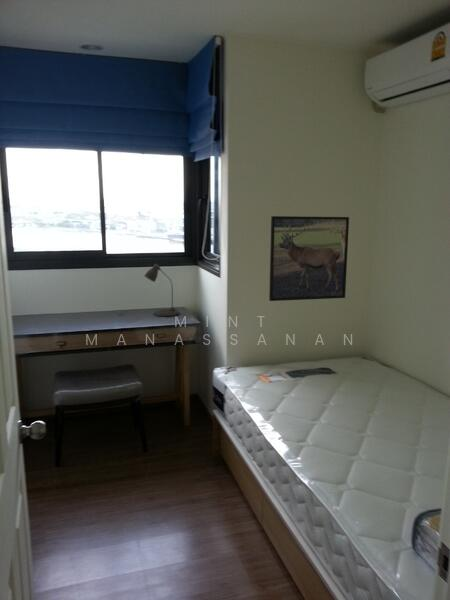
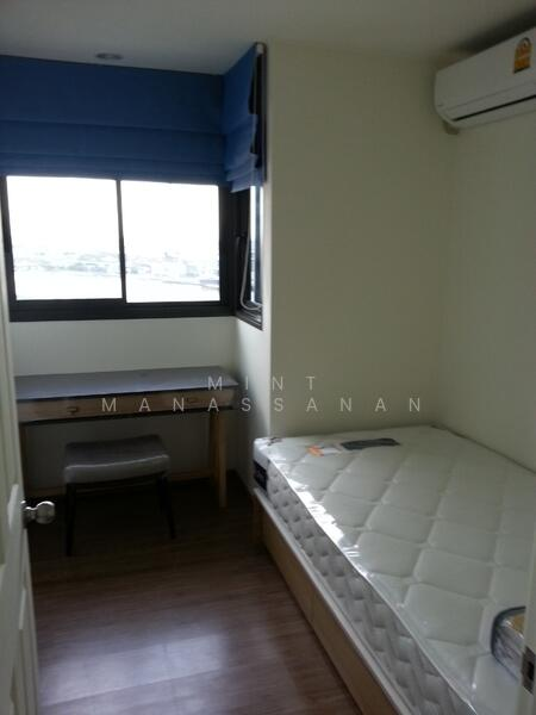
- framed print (309, 258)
- desk lamp (172, 289)
